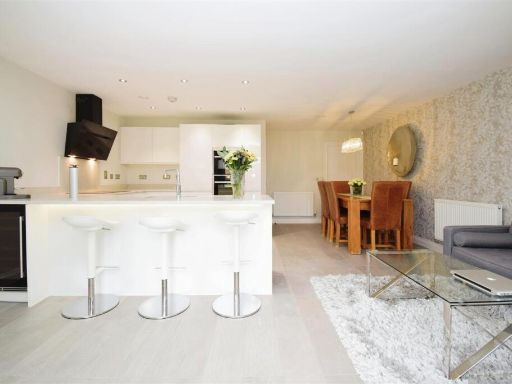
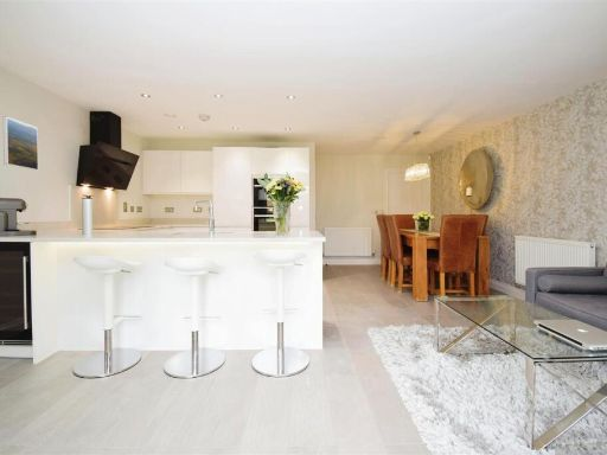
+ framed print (21, 145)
